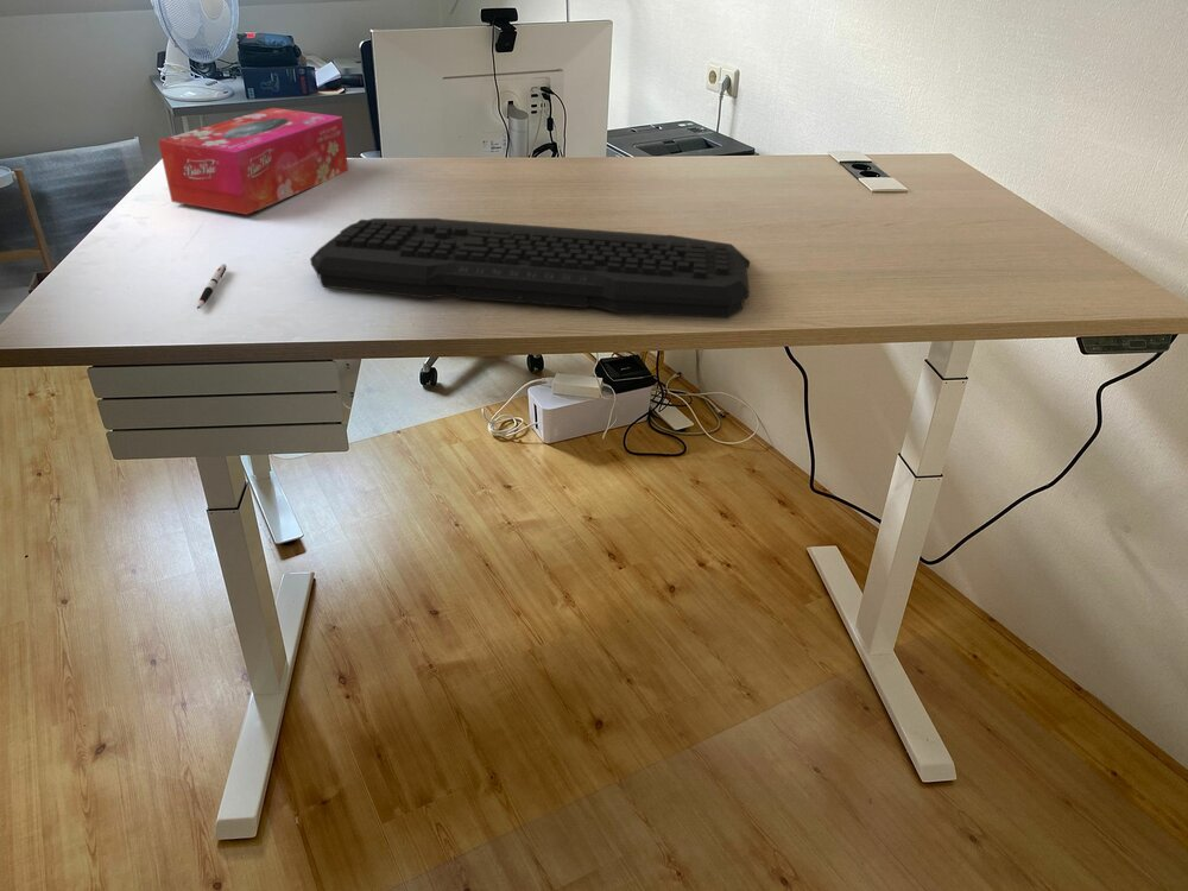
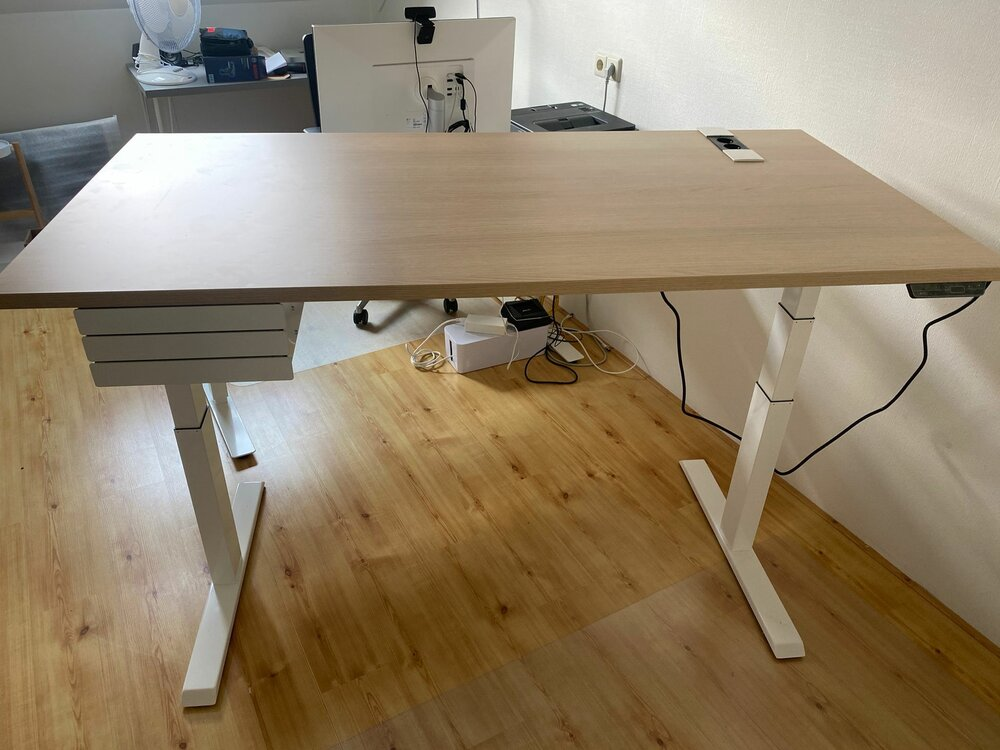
- pen (211, 285)
- tissue box (260, 157)
- keyboard (537, 251)
